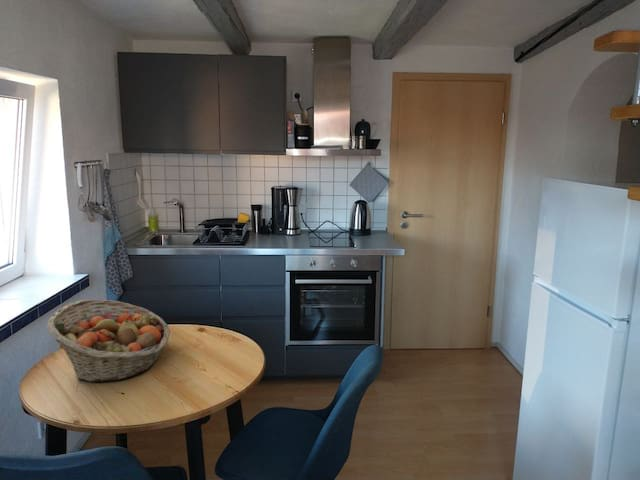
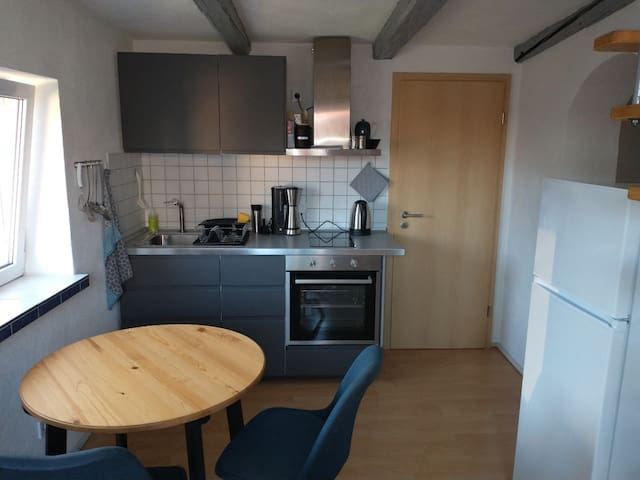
- fruit basket (112, 335)
